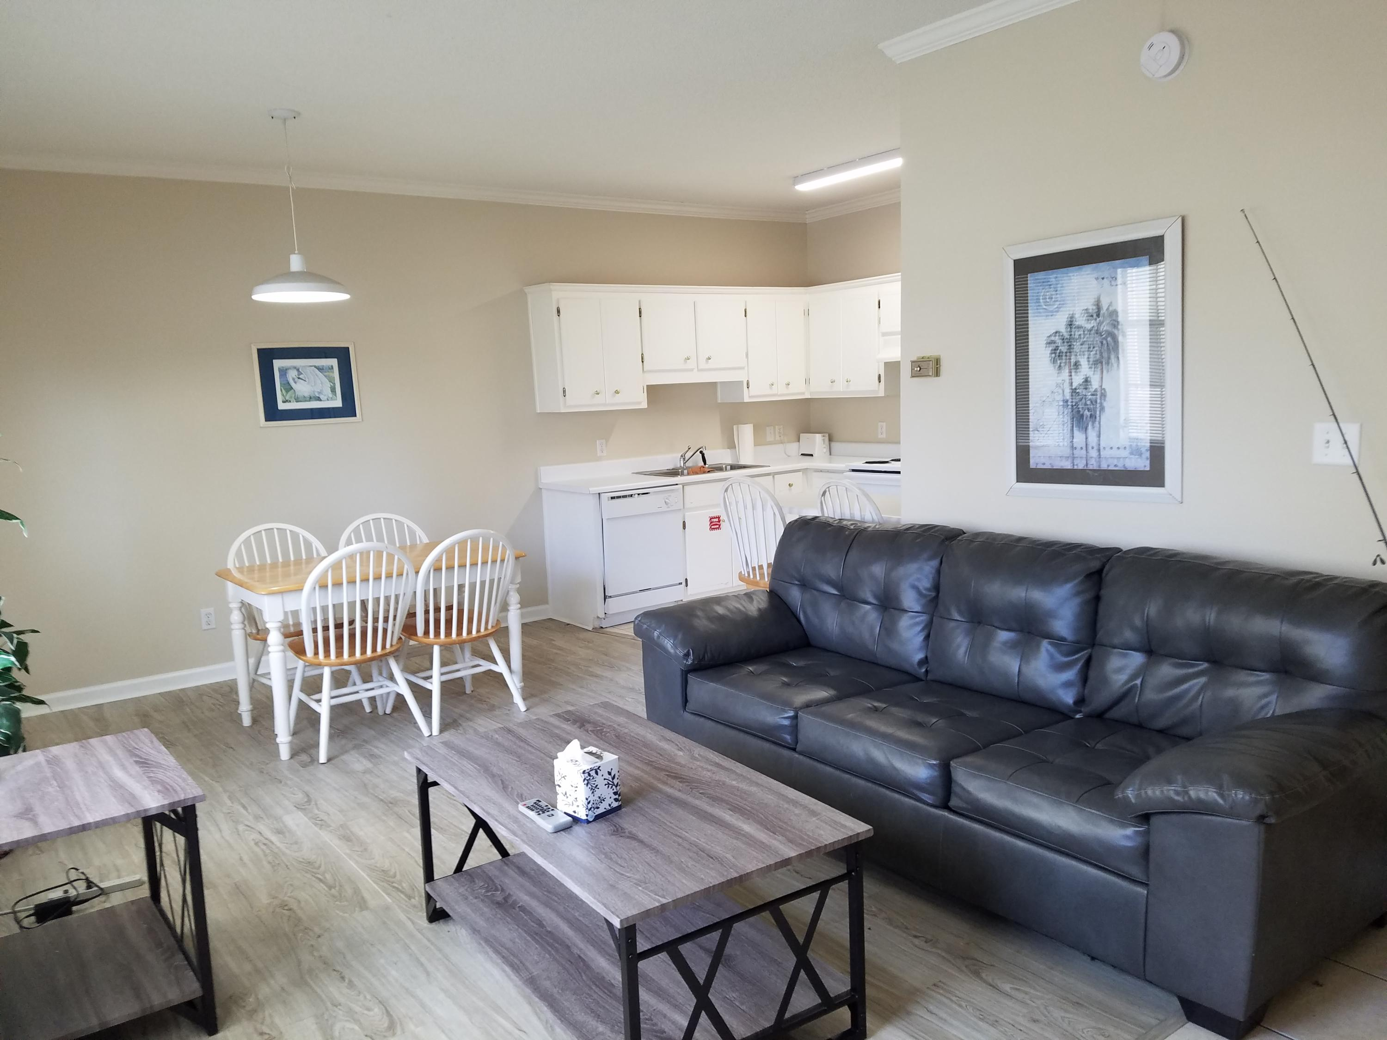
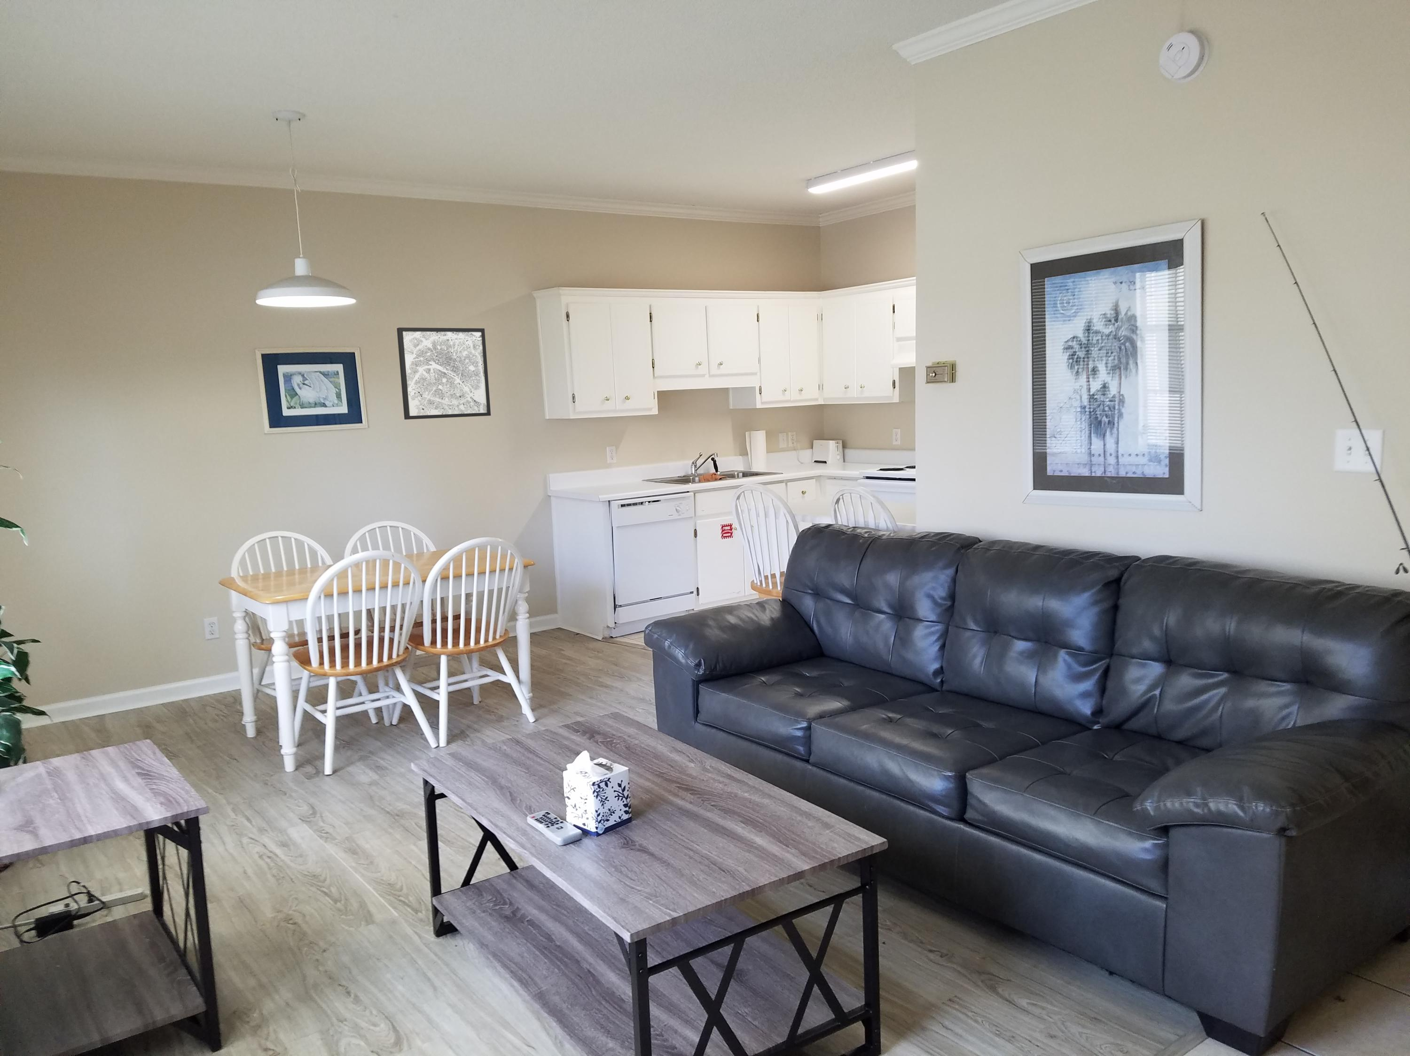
+ wall art (445, 373)
